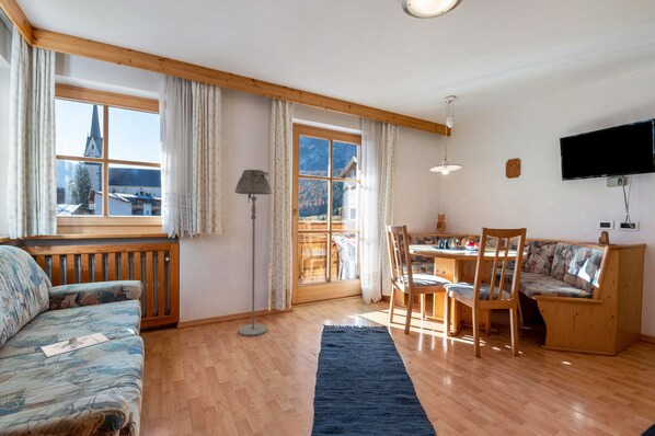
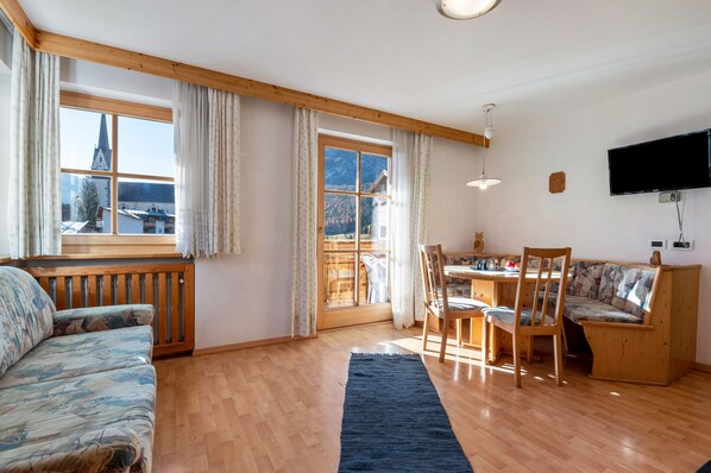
- architectural model (76, 341)
- floor lamp (253, 251)
